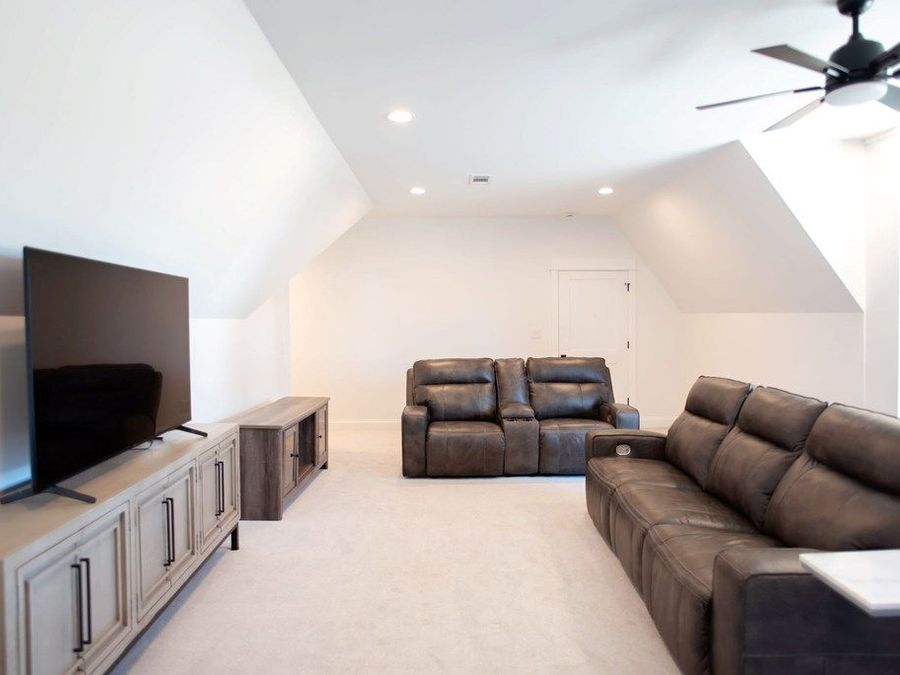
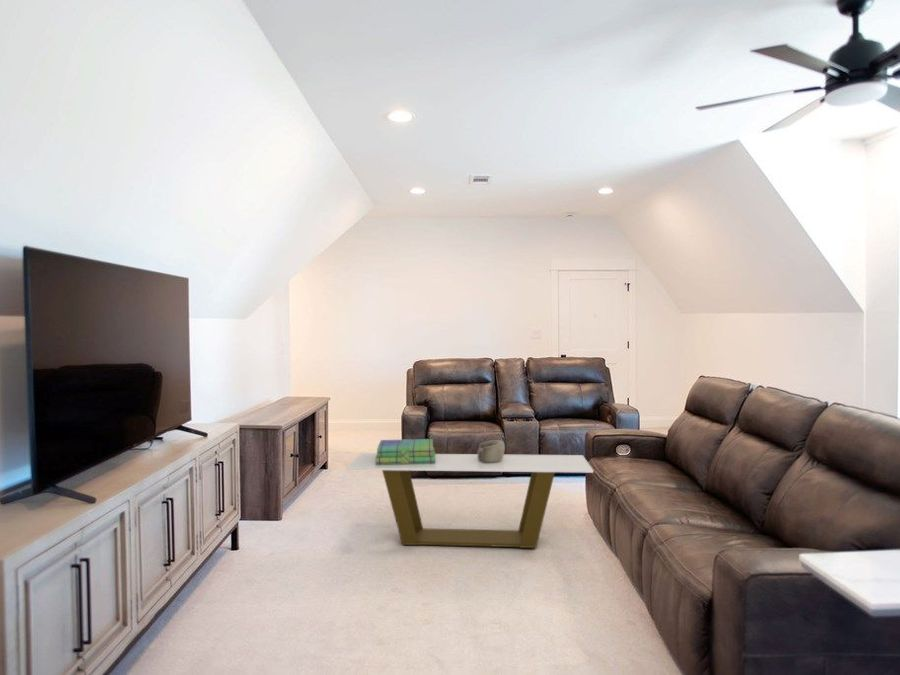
+ stack of books (406, 450)
+ decorative bowl (491, 450)
+ coffee table (469, 529)
